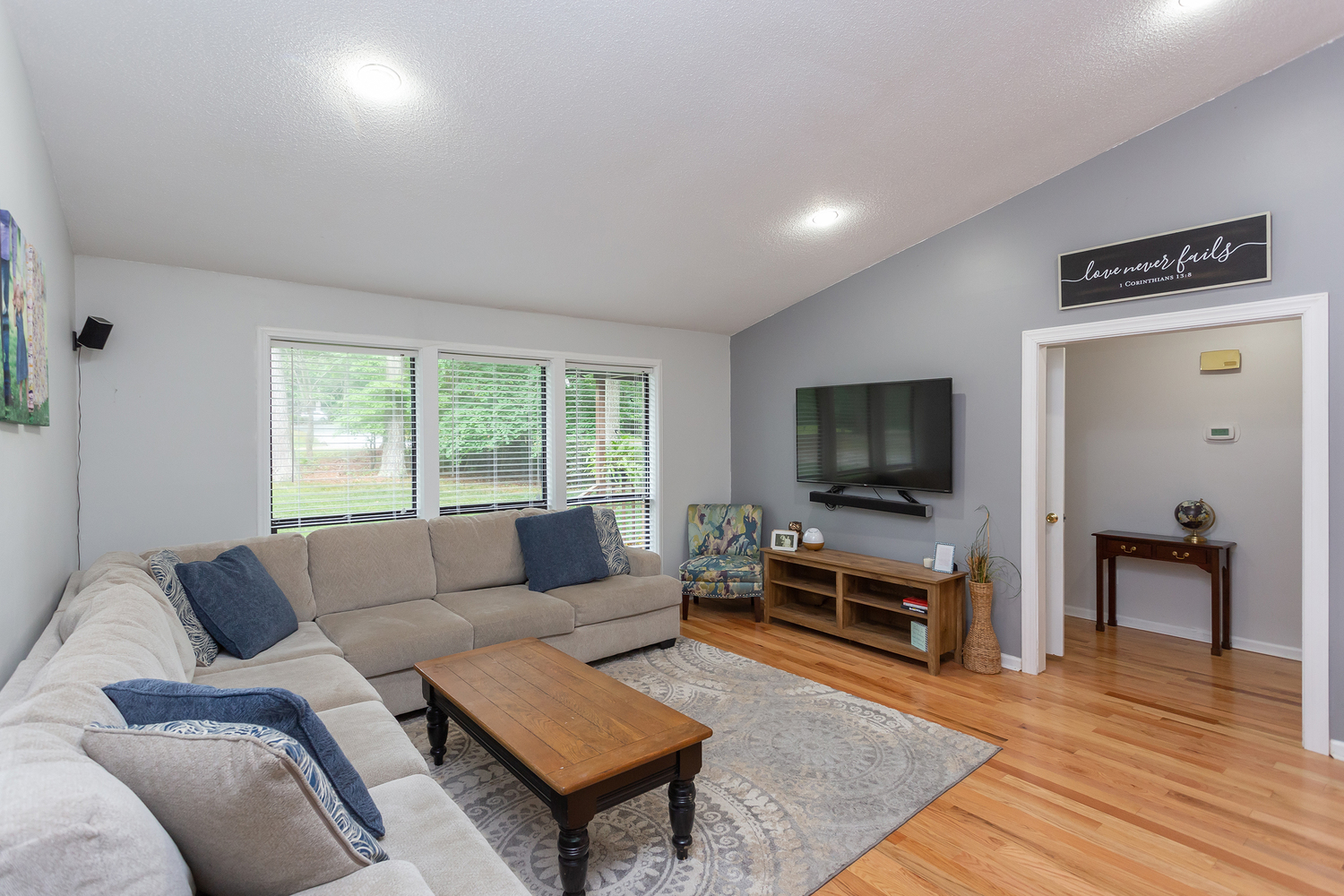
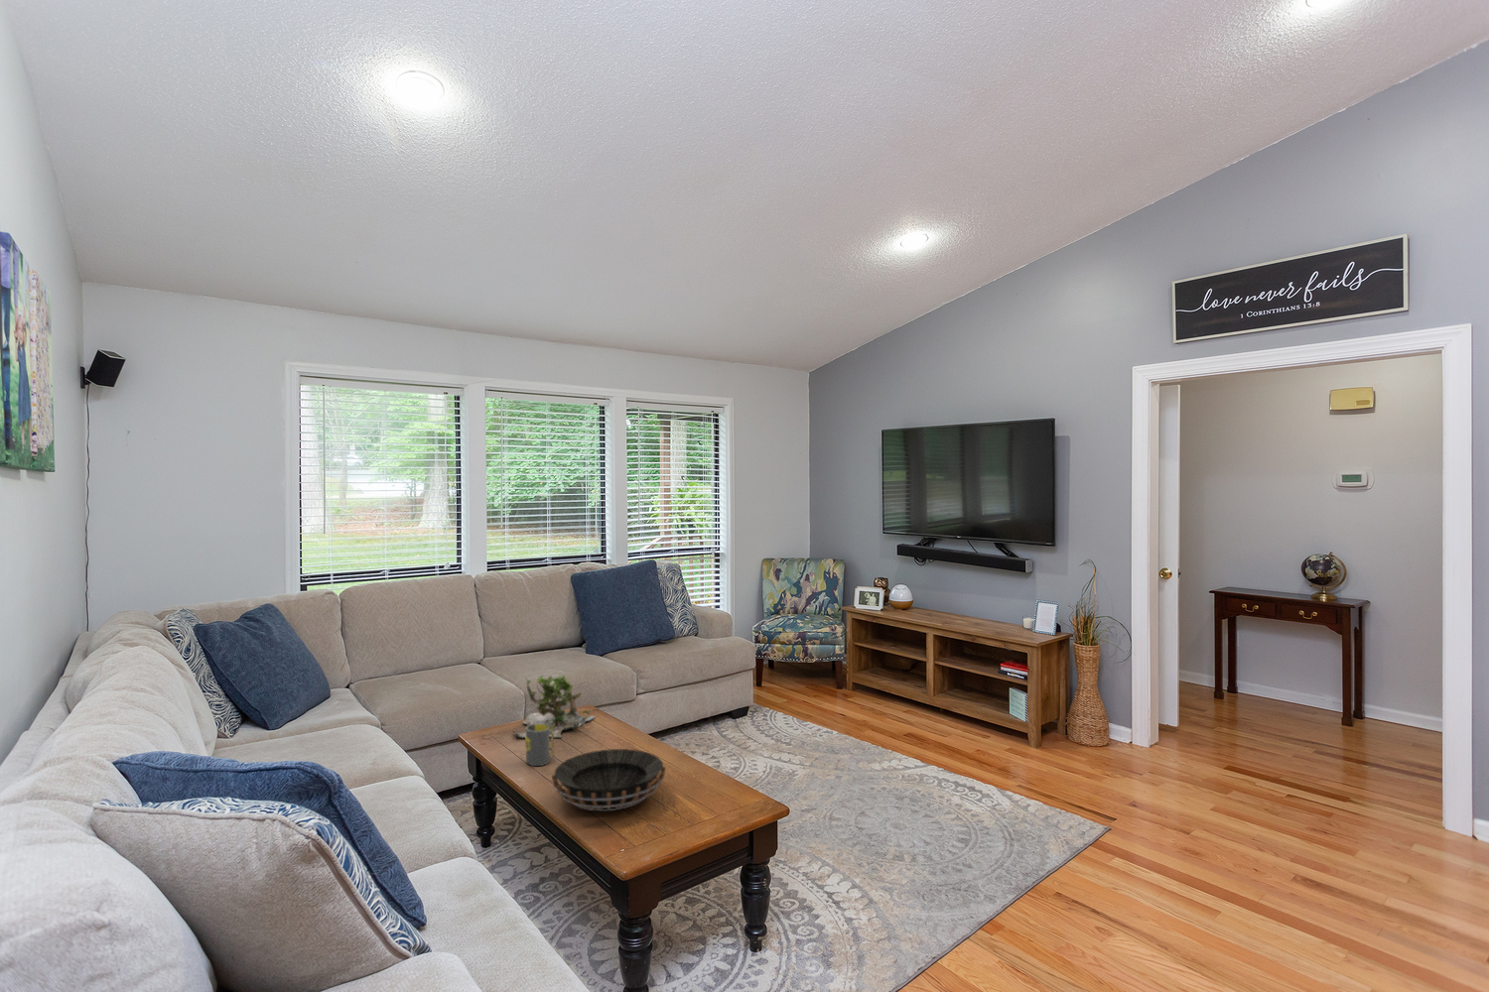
+ decorative bowl (608, 784)
+ plant (556, 701)
+ mug (540, 743)
